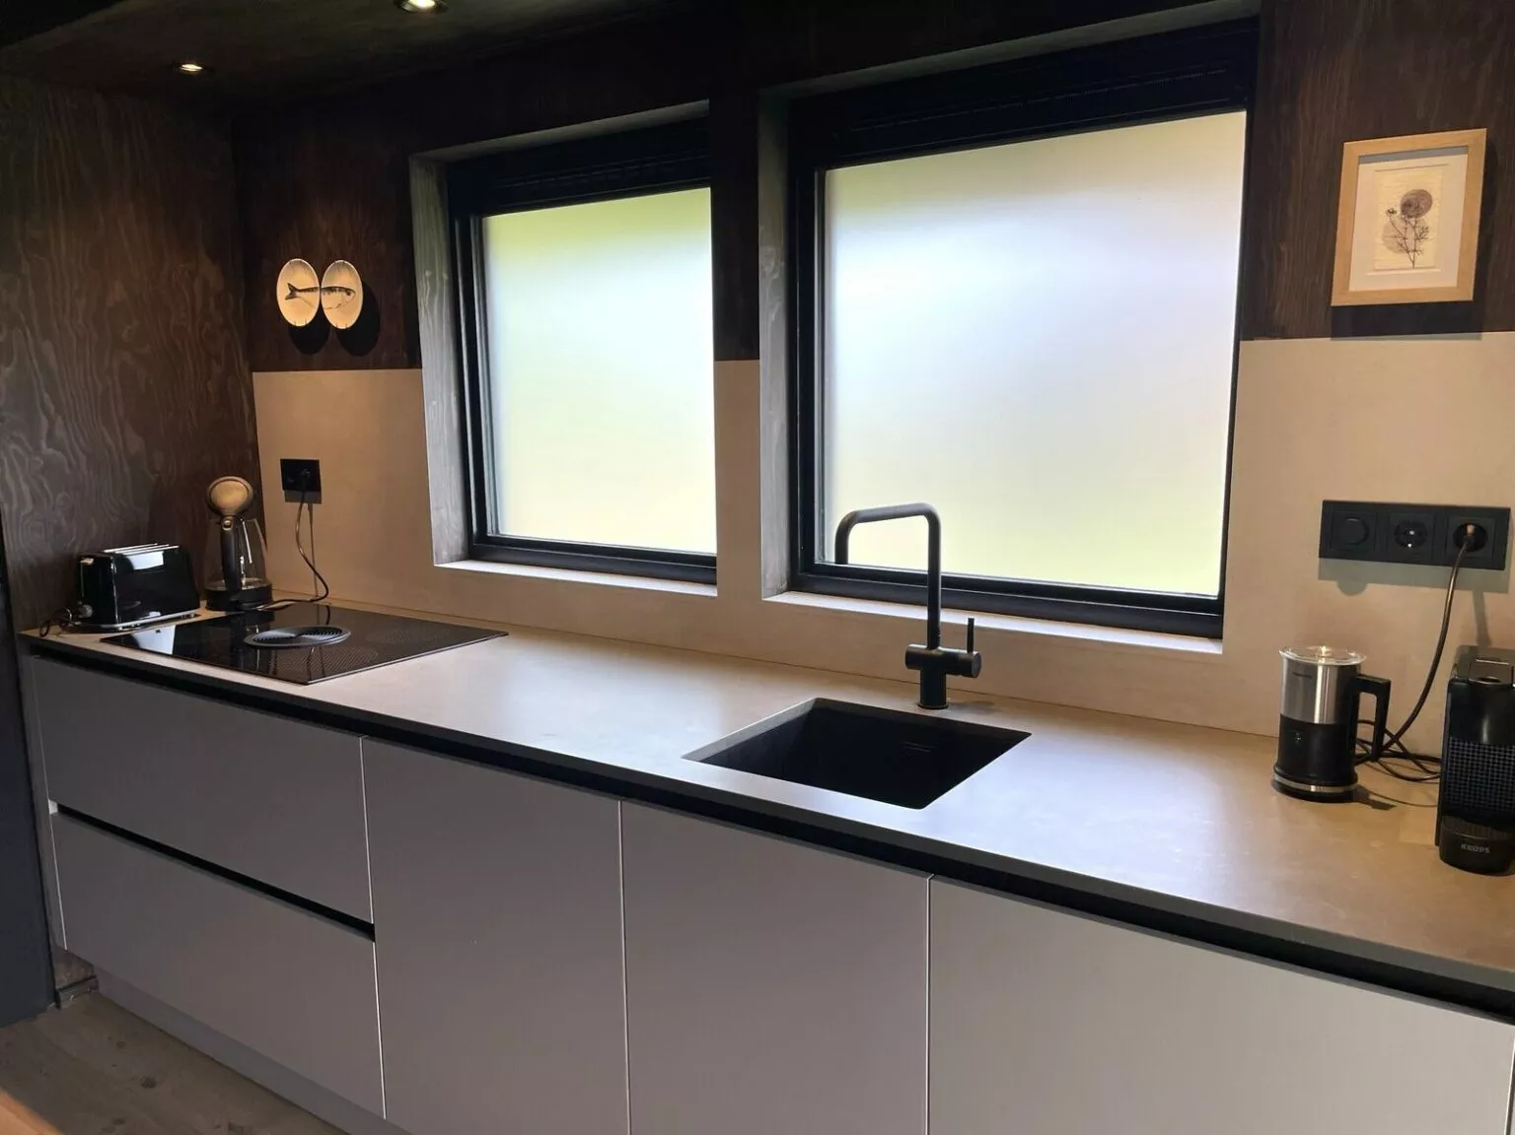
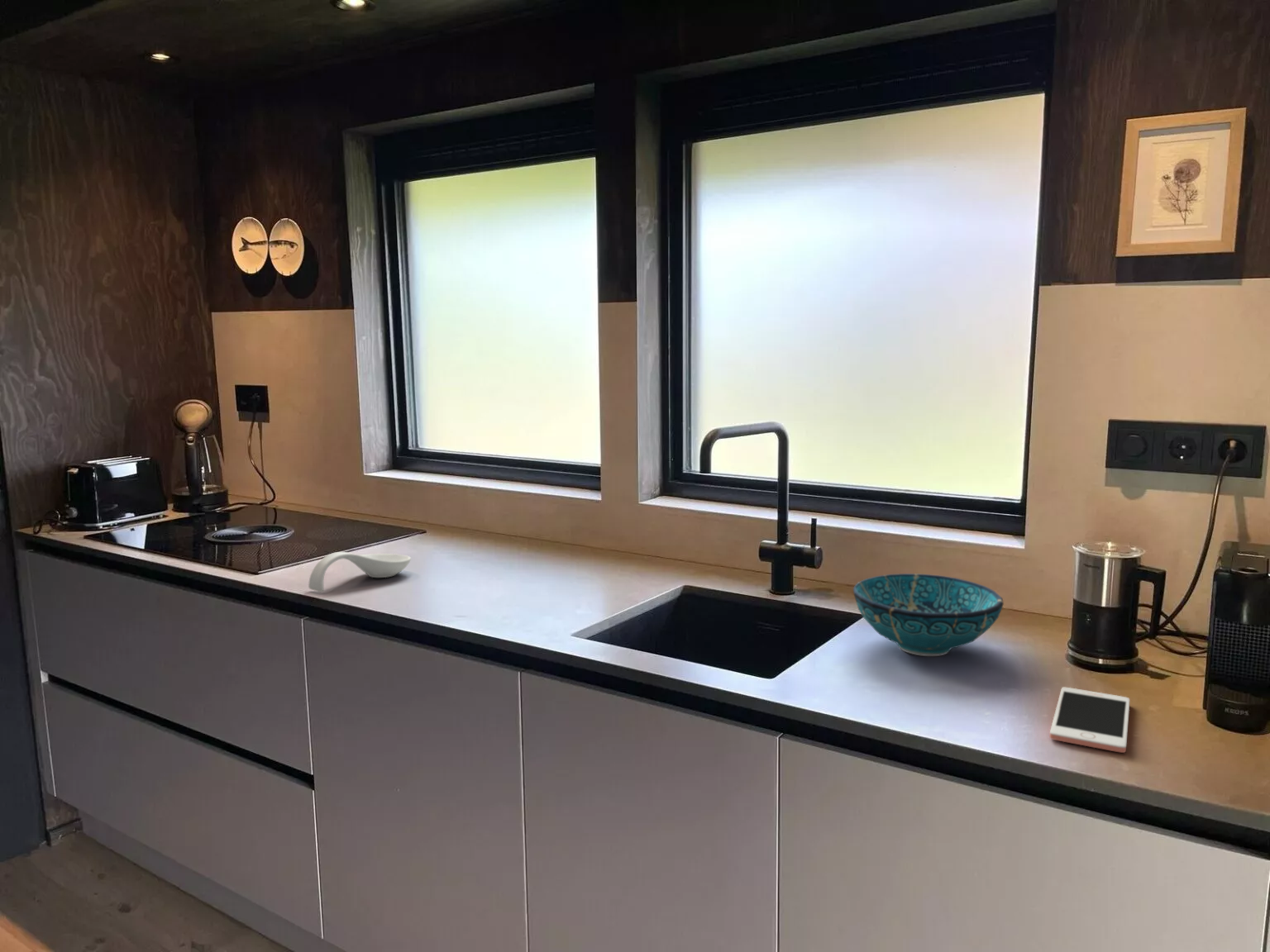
+ spoon rest (361, 564)
+ cell phone (1091, 717)
+ bowl (924, 620)
